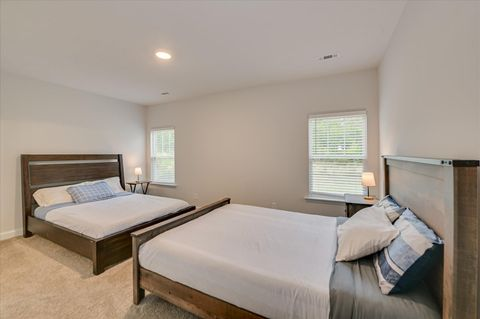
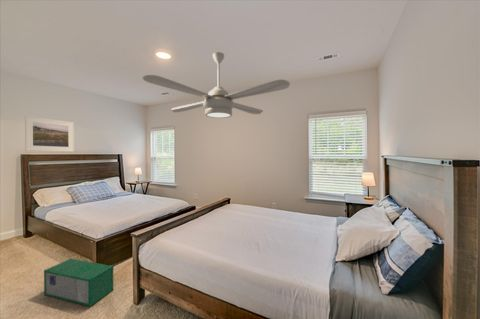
+ ceiling fan (218, 85)
+ storage bin (79, 280)
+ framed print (51, 135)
